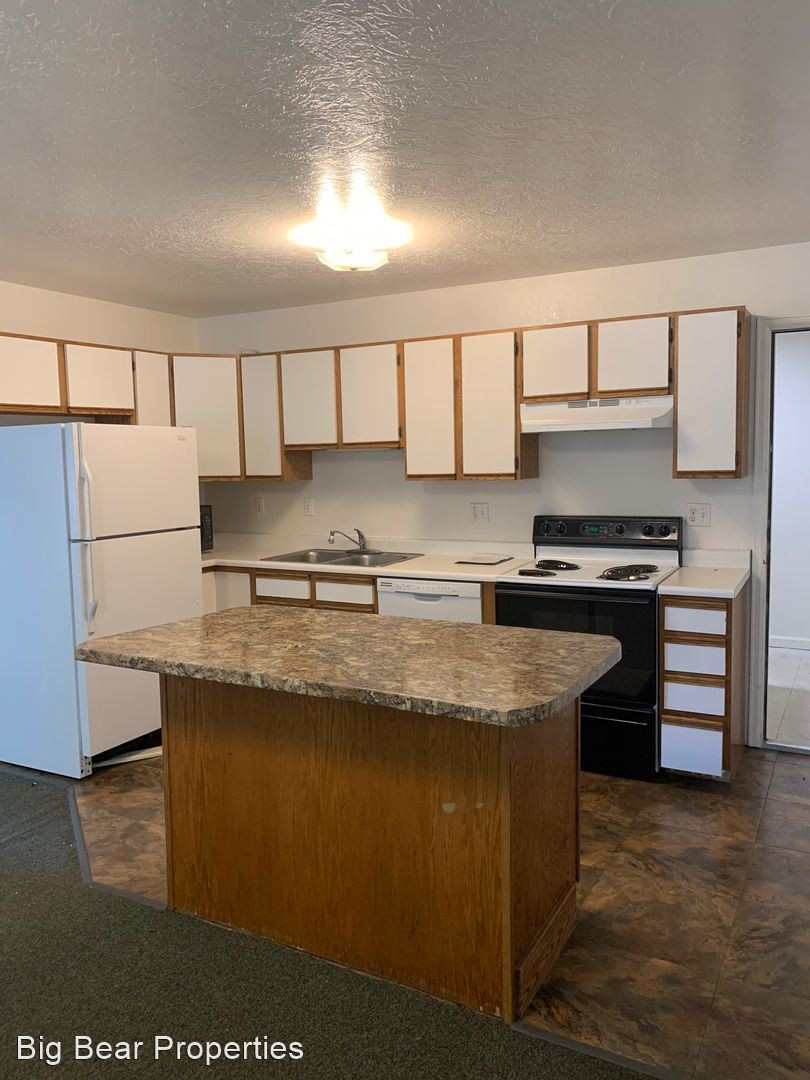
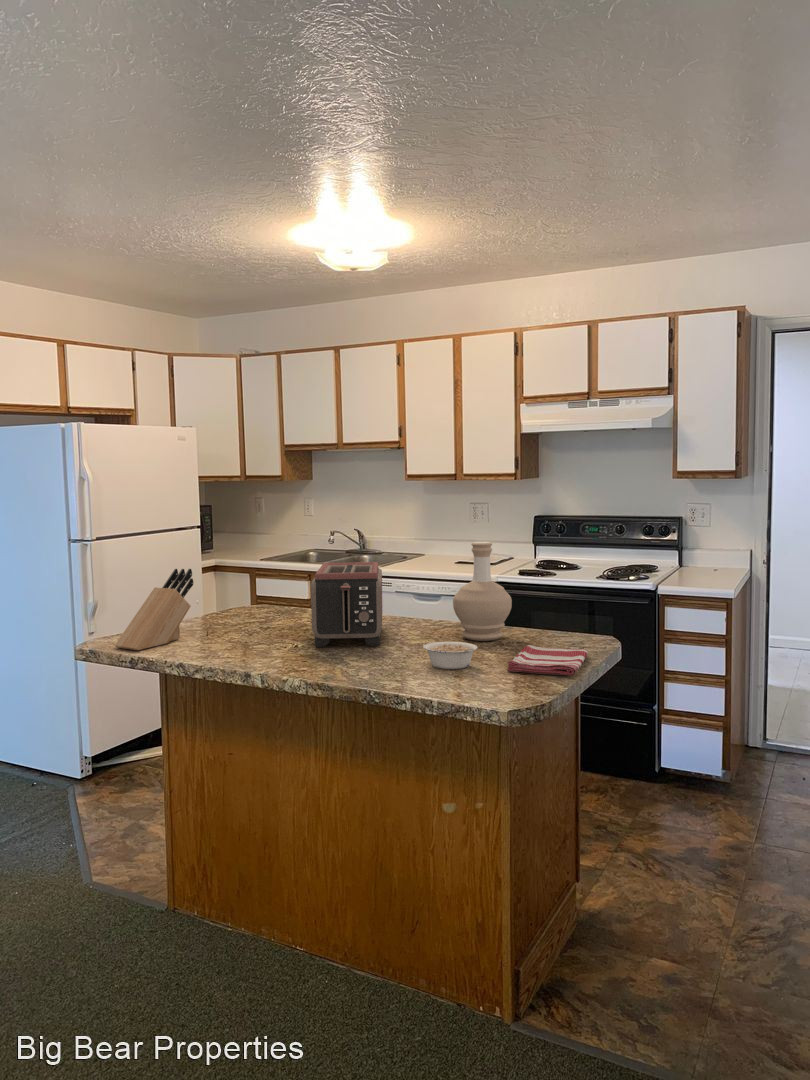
+ legume (452, 654)
+ knife block (158, 606)
+ dish towel (549, 658)
+ bottle (482, 590)
+ toaster (348, 603)
